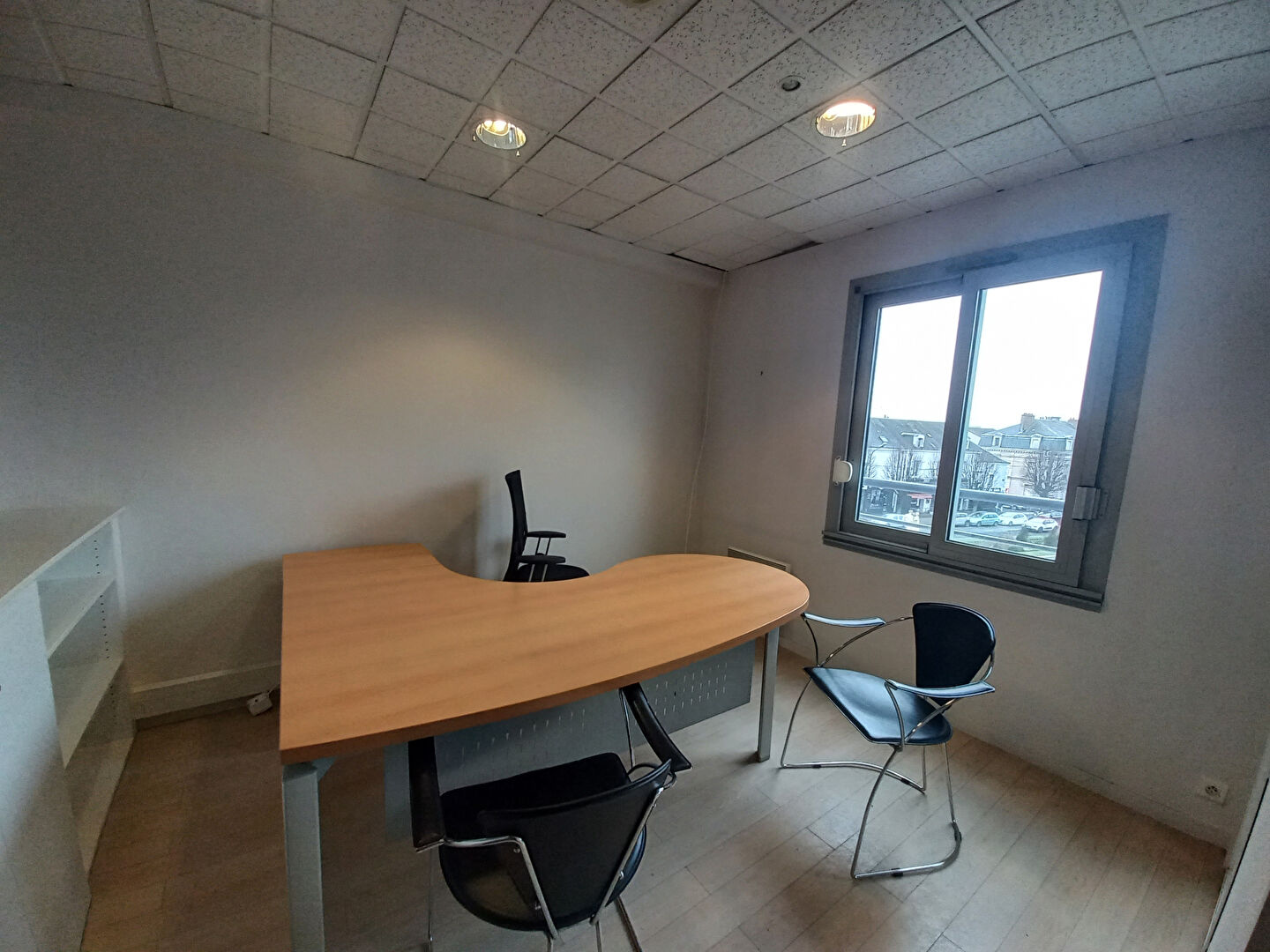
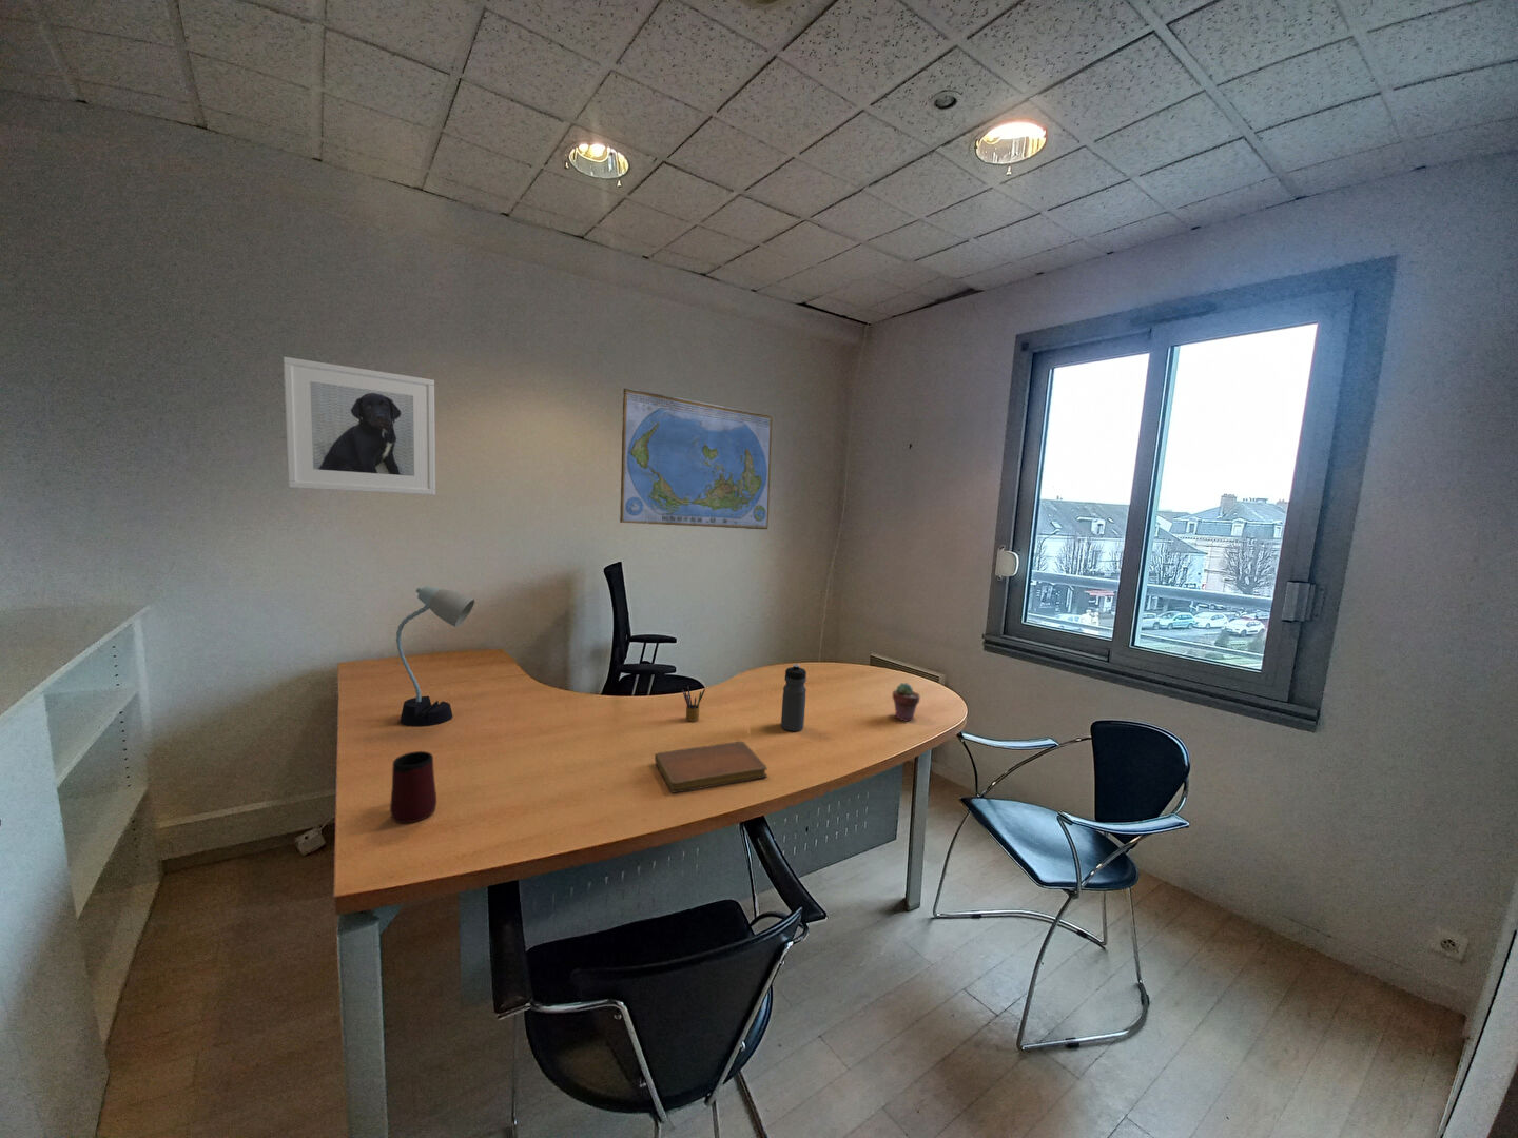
+ water bottle (794, 696)
+ desk lamp (408, 665)
+ mug (415, 783)
+ world map (702, 465)
+ pencil box (693, 703)
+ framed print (365, 432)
+ notebook (710, 764)
+ potted succulent (906, 699)
